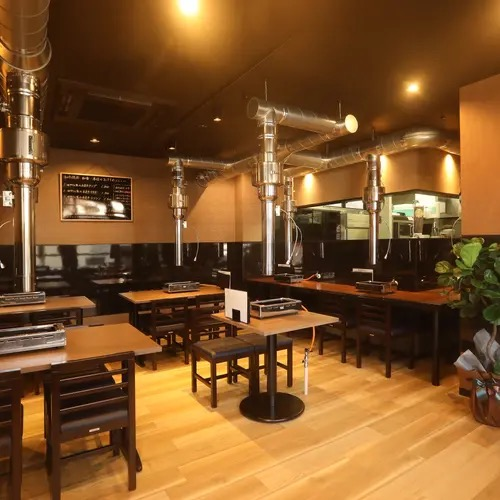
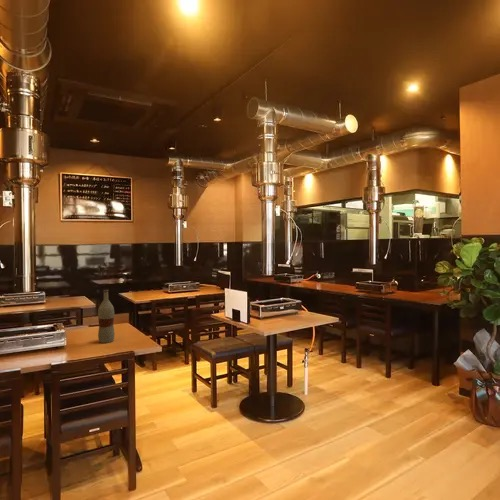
+ bottle (106, 315)
